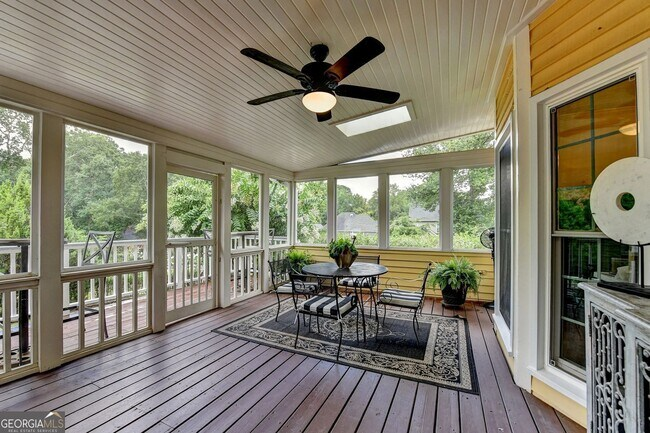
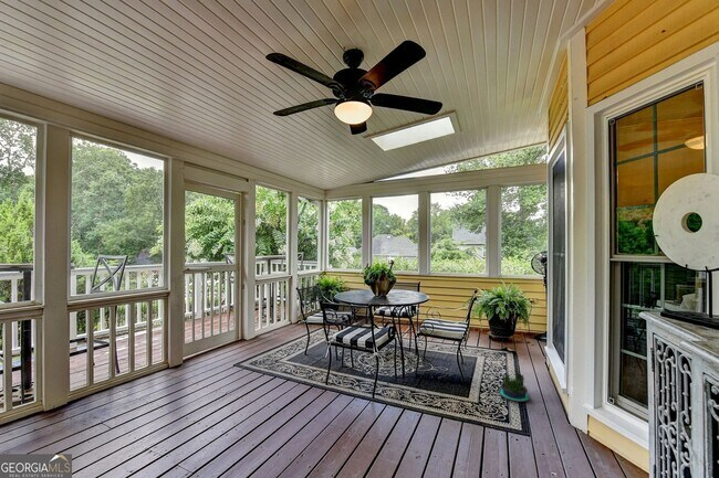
+ potted plant (514, 385)
